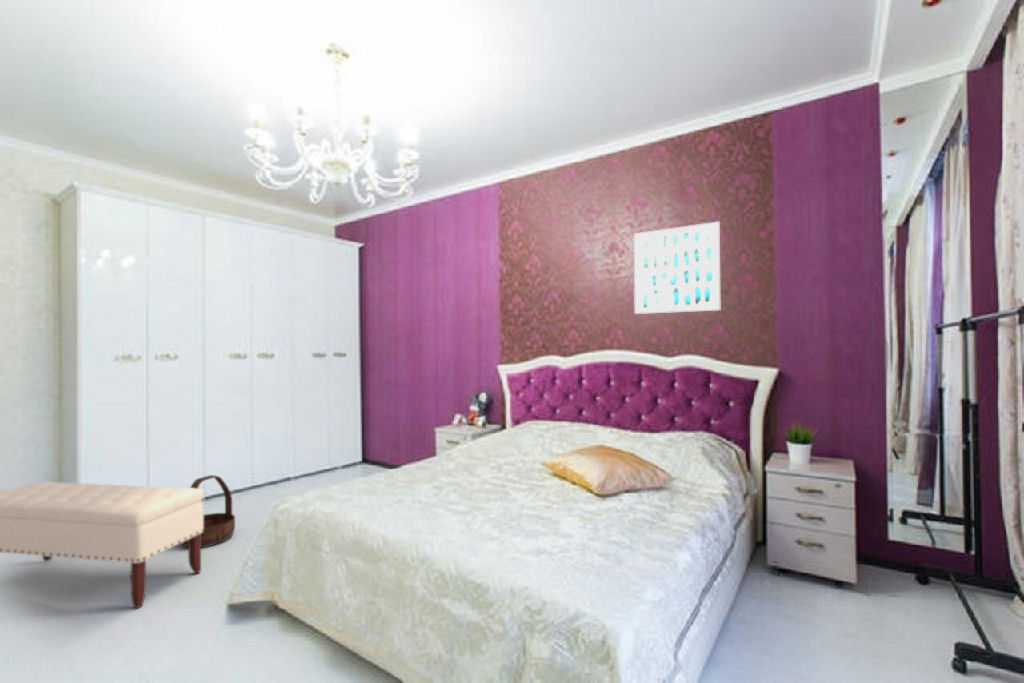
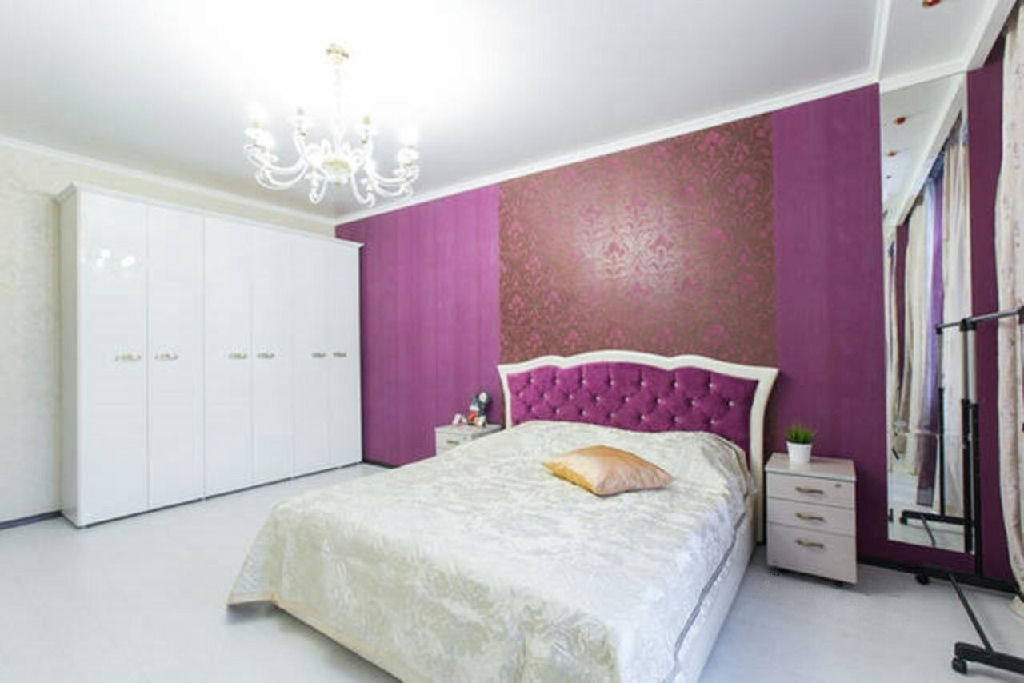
- basket (207, 514)
- wall art (675, 270)
- bench (88, 537)
